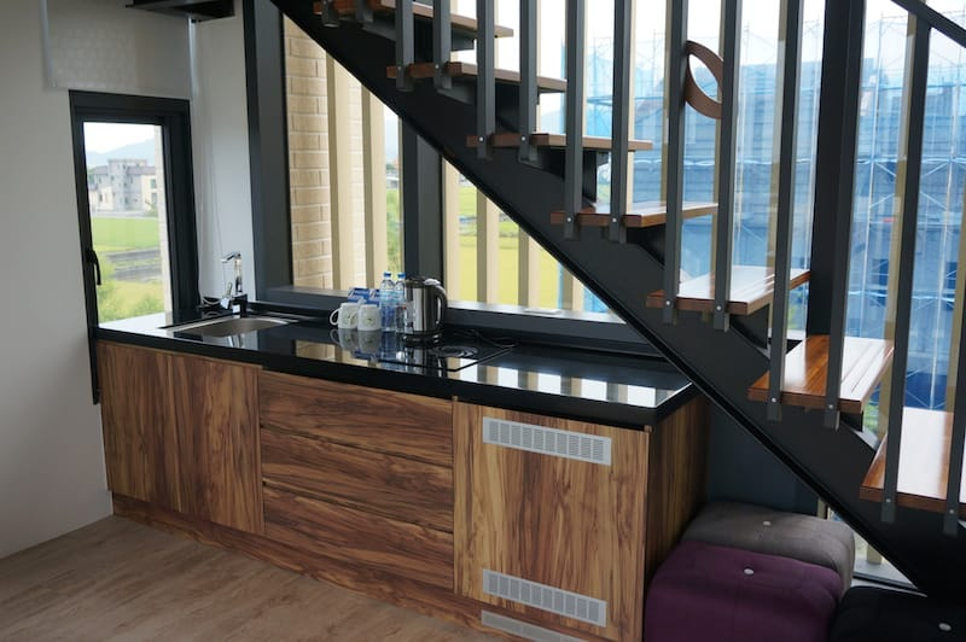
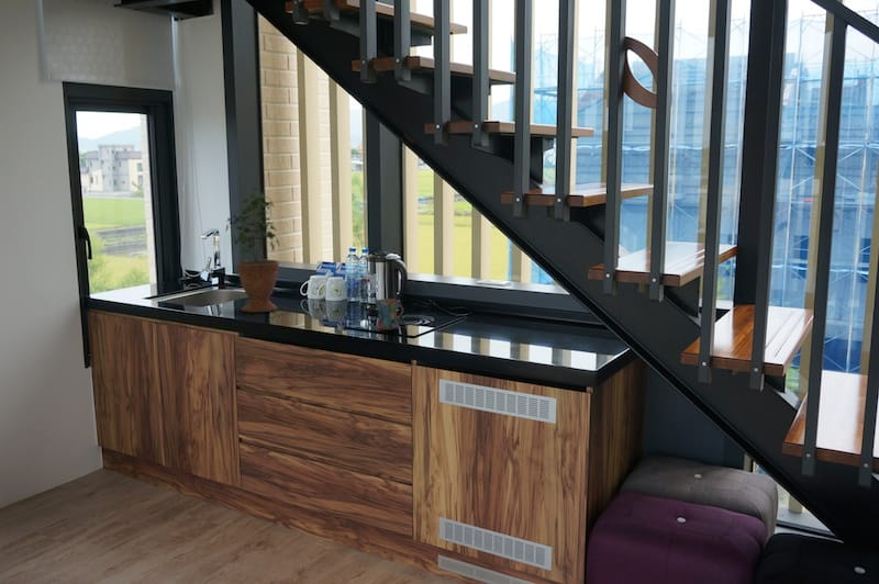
+ potted plant (253, 249)
+ mug (390, 315)
